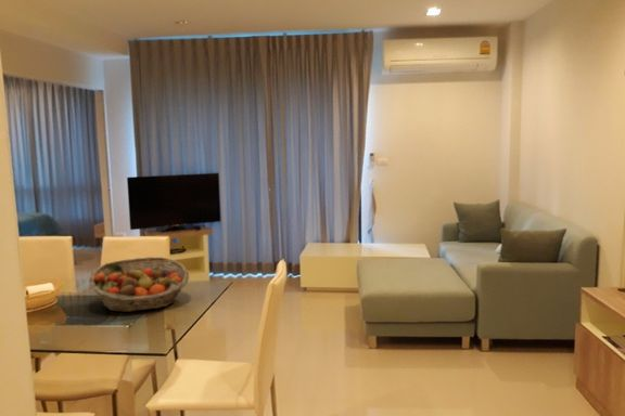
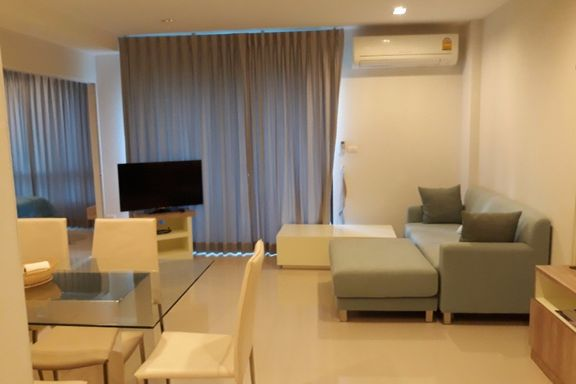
- fruit basket (140, 283)
